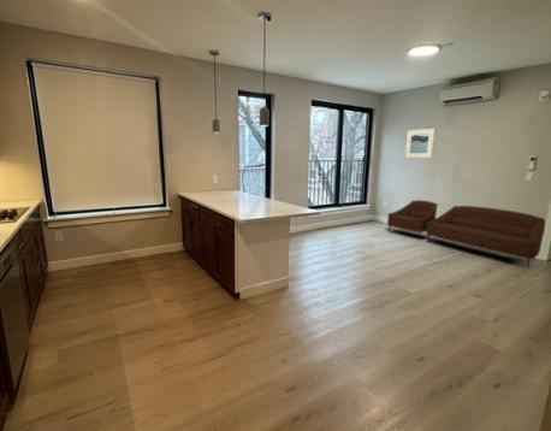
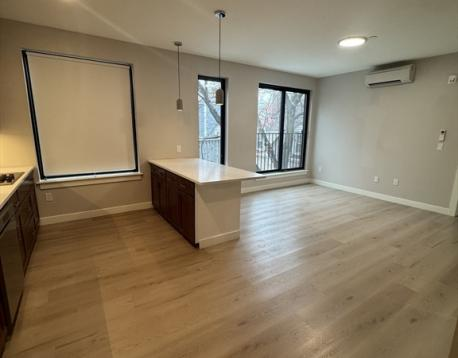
- sofa (456, 225)
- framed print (419, 143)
